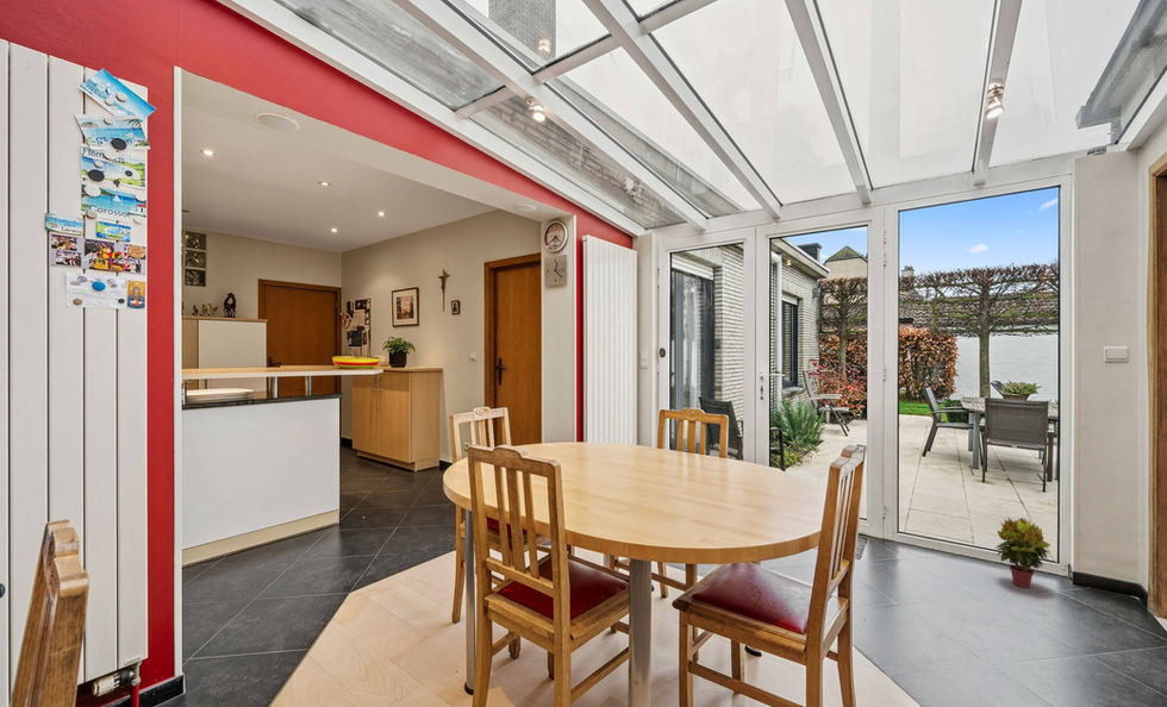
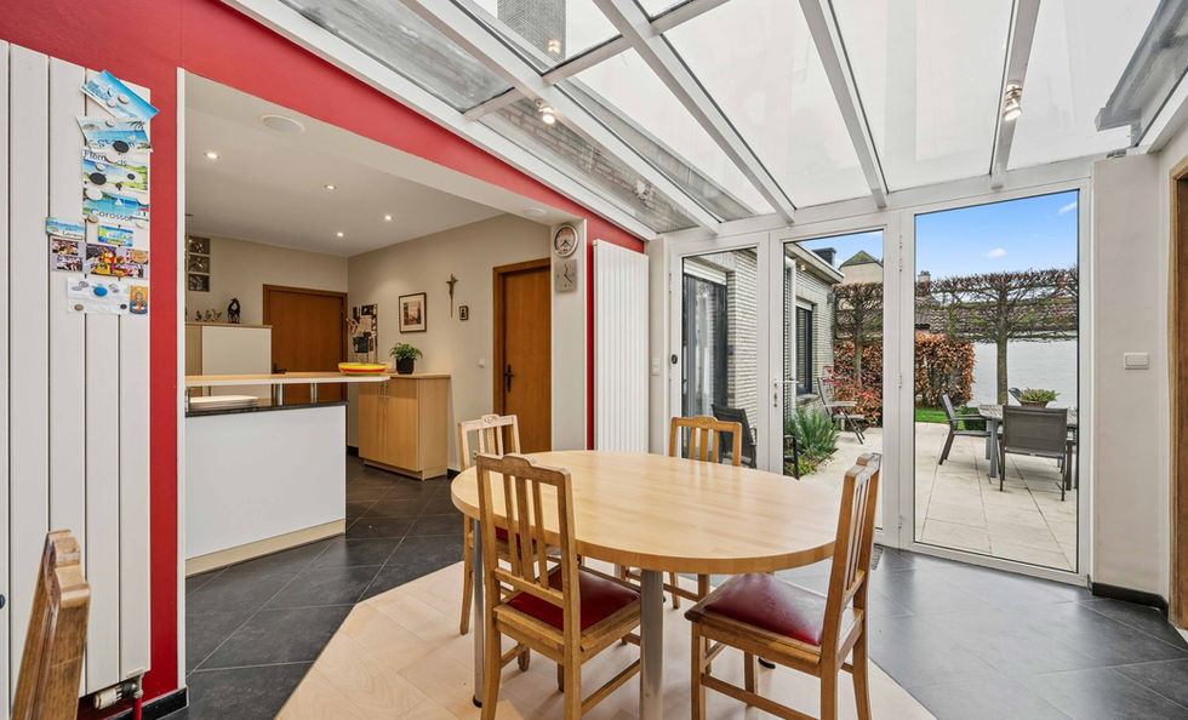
- potted plant (1023, 551)
